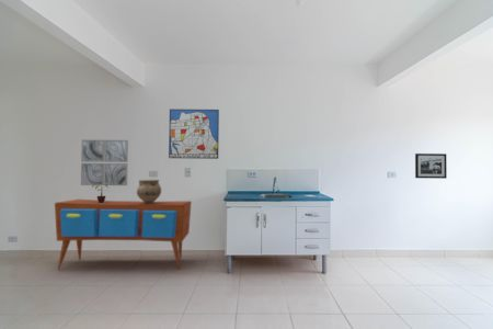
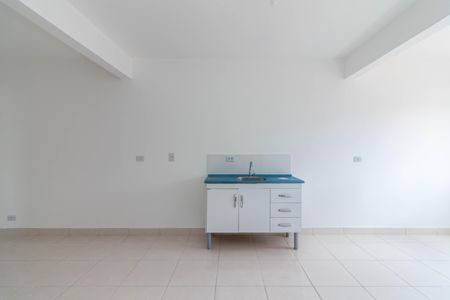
- wall art (194, 134)
- potted plant (101, 192)
- wall art (103, 161)
- sideboard (124, 234)
- ceramic pot (149, 190)
- picture frame (431, 166)
